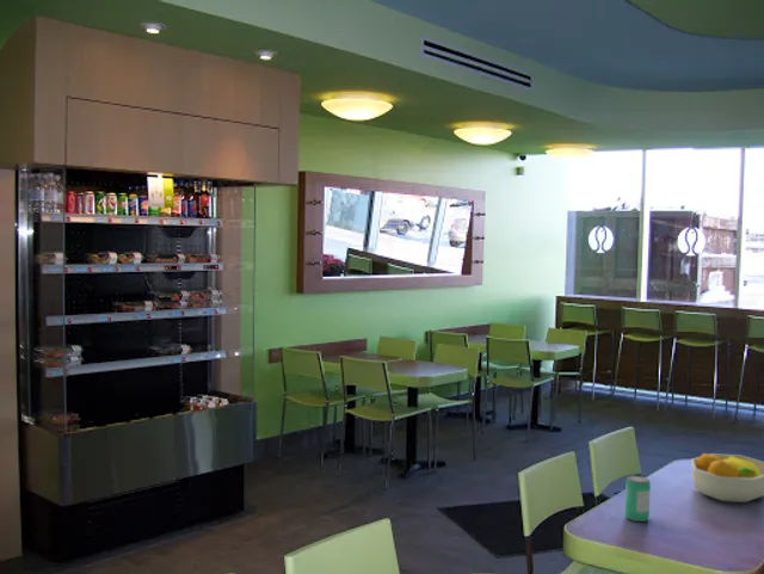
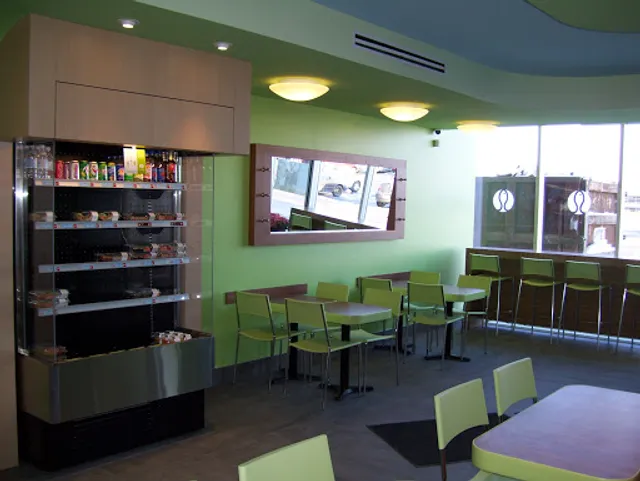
- beverage can (637, 498)
- fruit bowl (731, 473)
